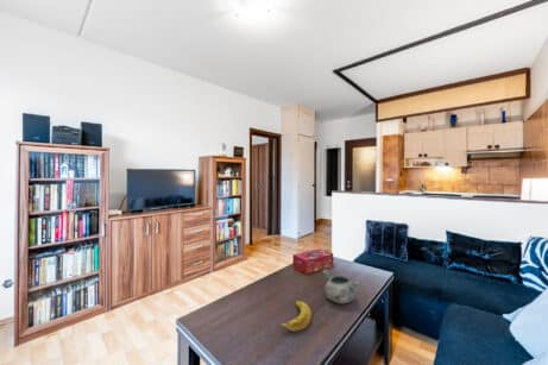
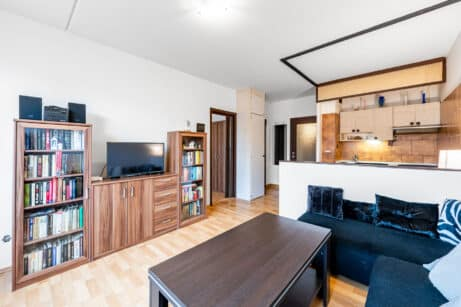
- decorative bowl (339, 287)
- banana (297, 316)
- tissue box (313, 260)
